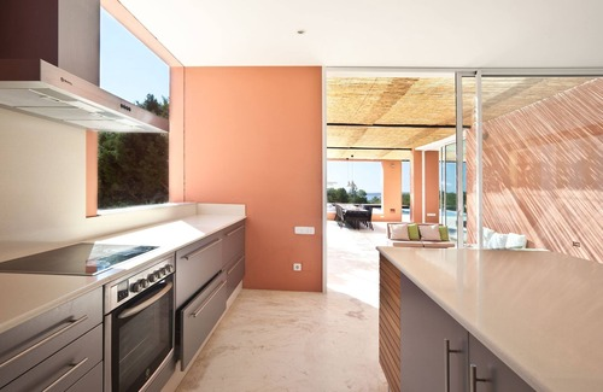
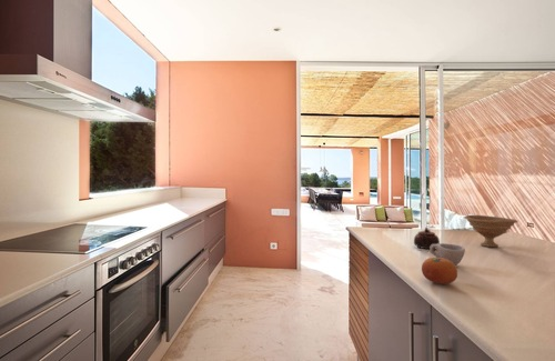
+ fruit (438, 270)
+ bowl (490, 231)
+ teapot (426, 237)
+ cup (446, 254)
